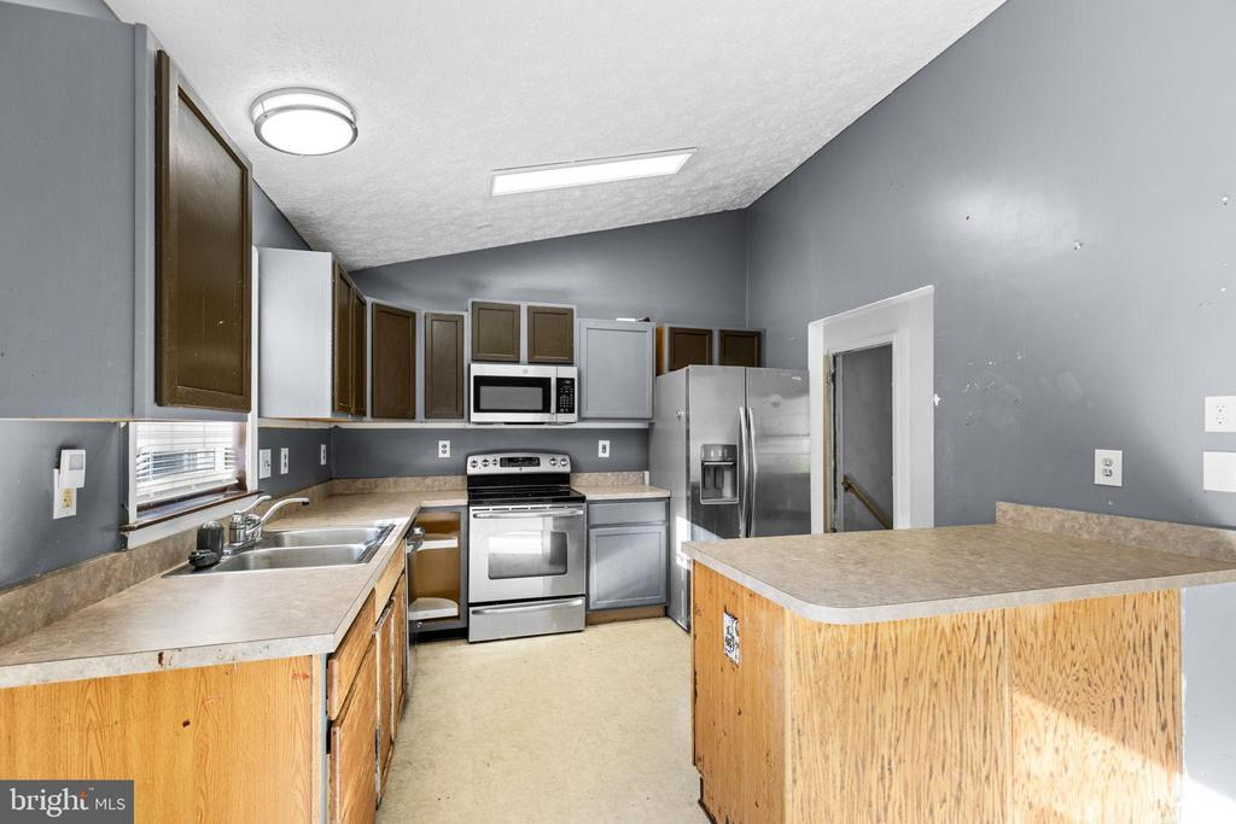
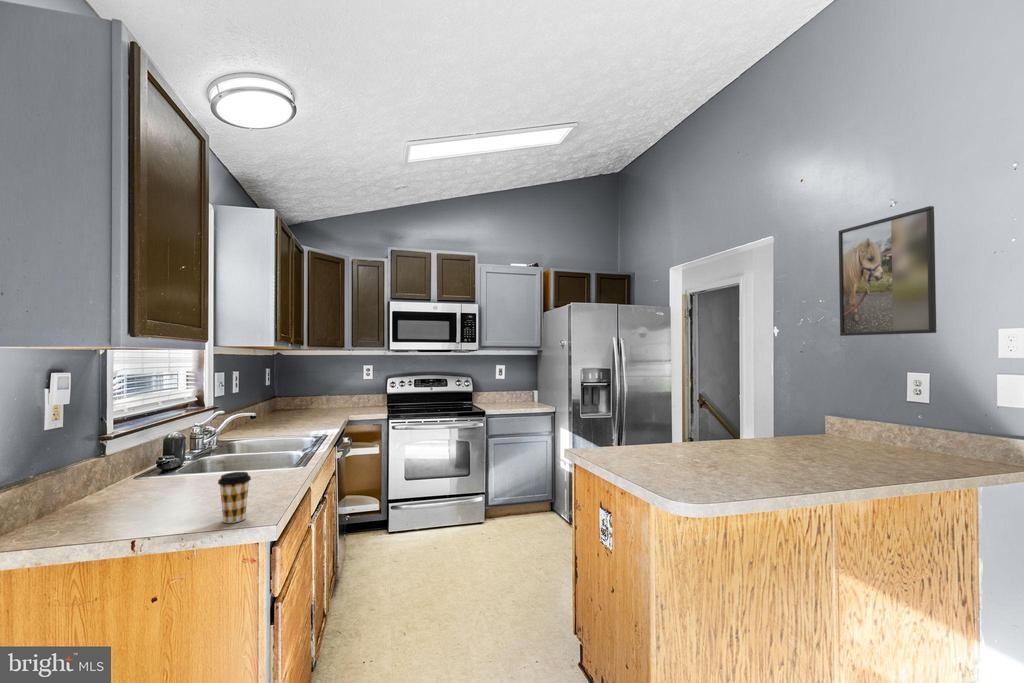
+ coffee cup (234, 497)
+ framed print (882, 276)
